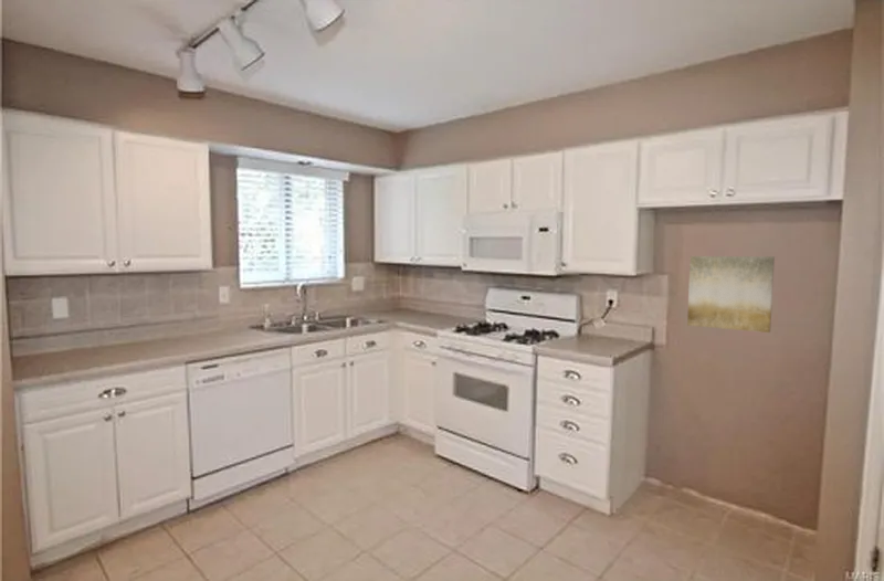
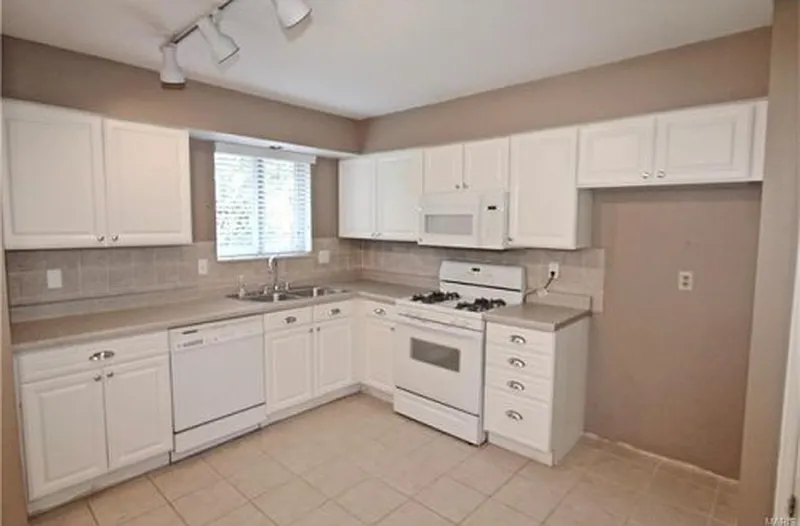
- wall art (728, 292)
